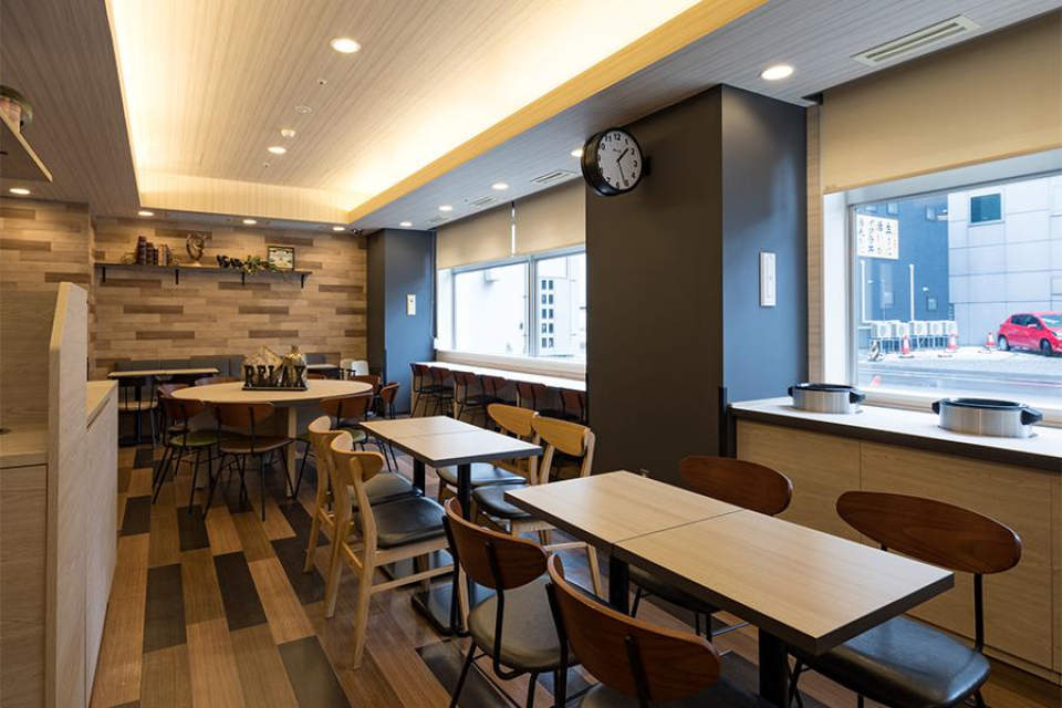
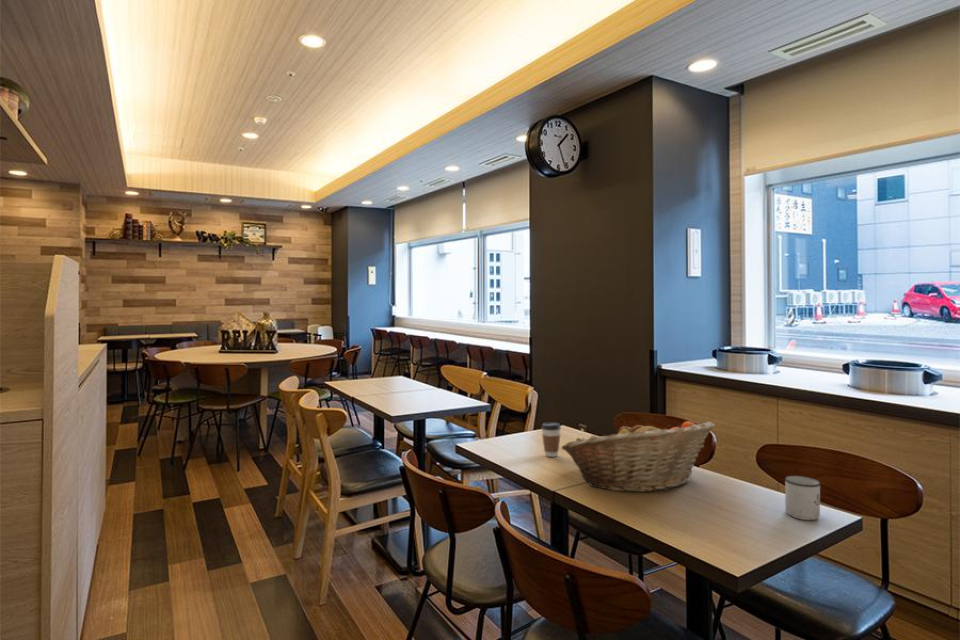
+ fruit basket (638, 448)
+ coffee cup (551, 439)
+ mug (805, 496)
